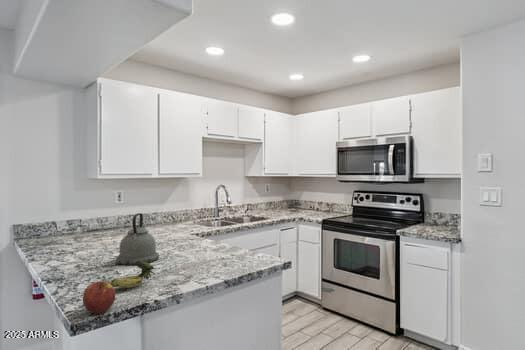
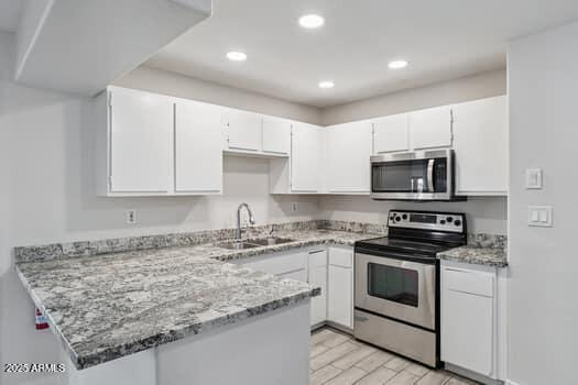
- apple (99, 295)
- banana (132, 276)
- kettle (137, 236)
